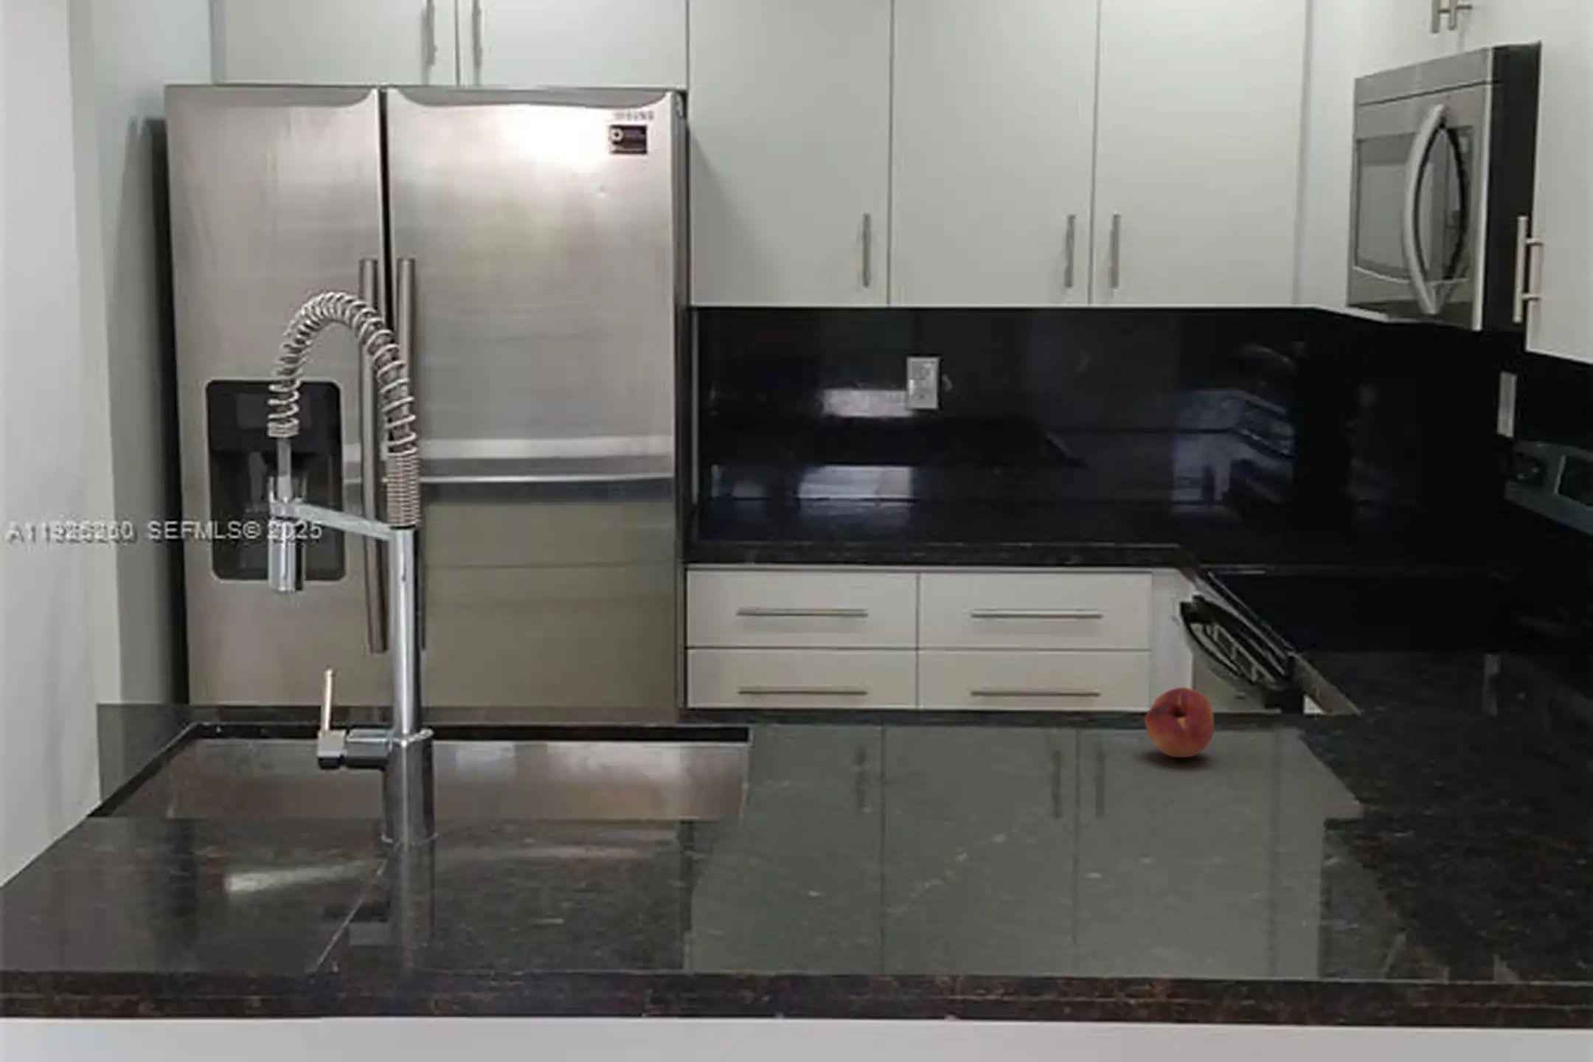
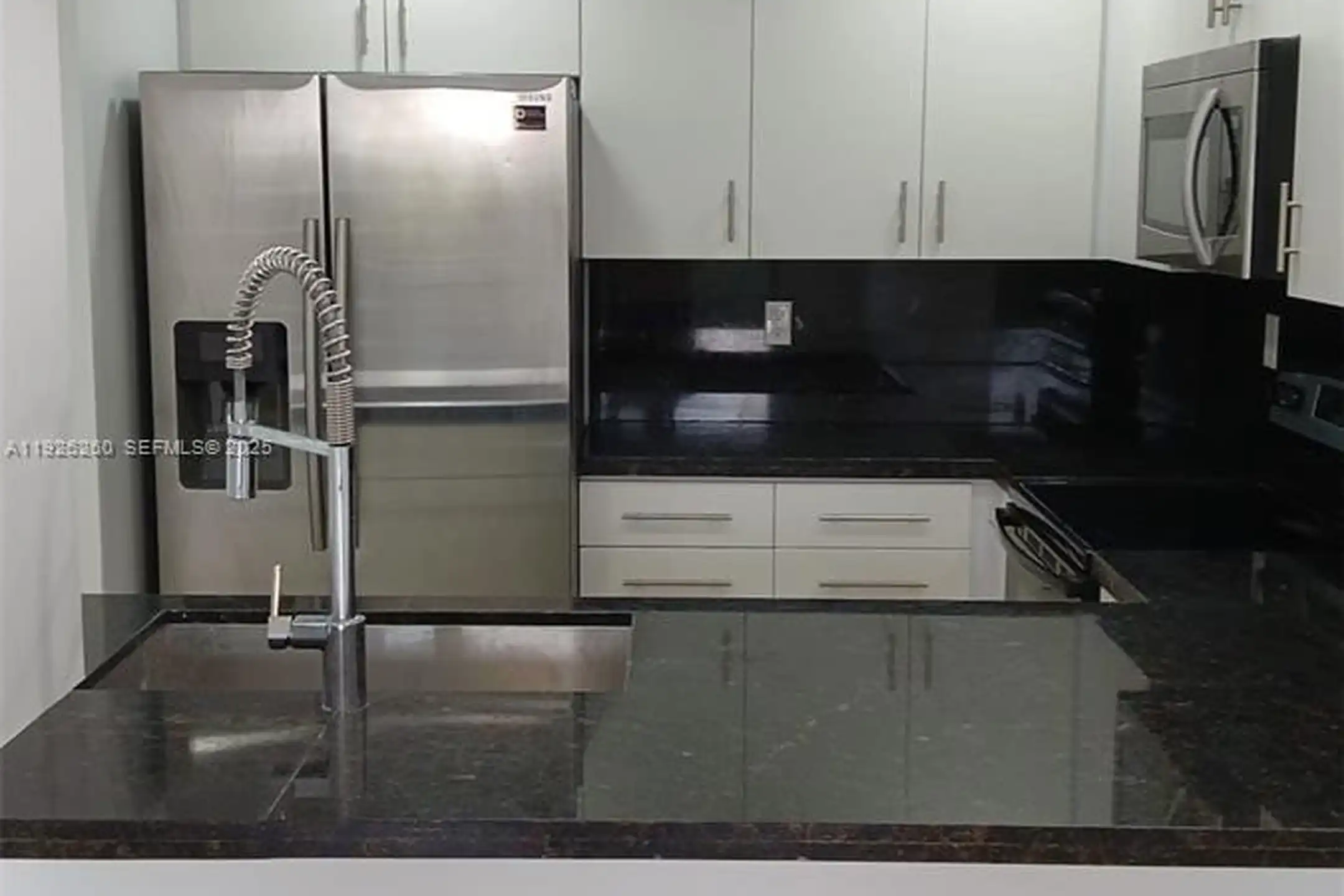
- fruit (1179, 722)
